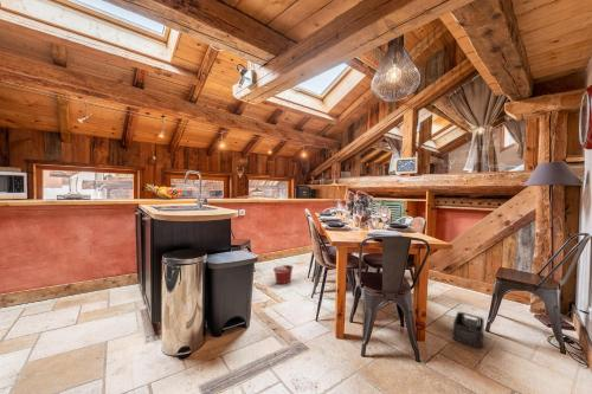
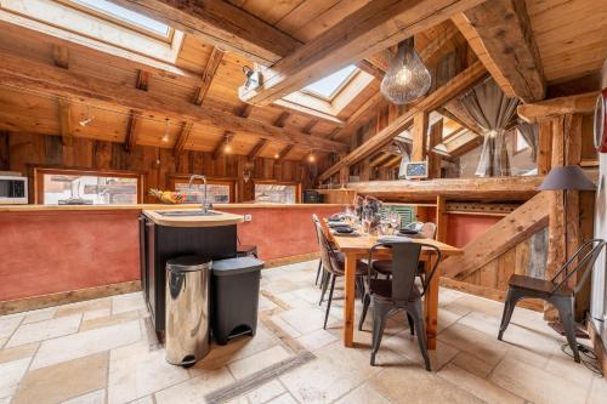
- storage bin (468, 328)
- bucket (283, 273)
